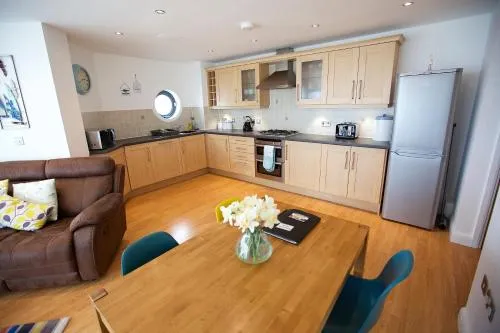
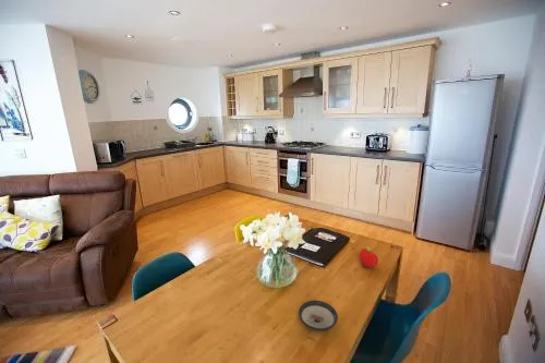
+ saucer (317, 317)
+ fruit (368, 257)
